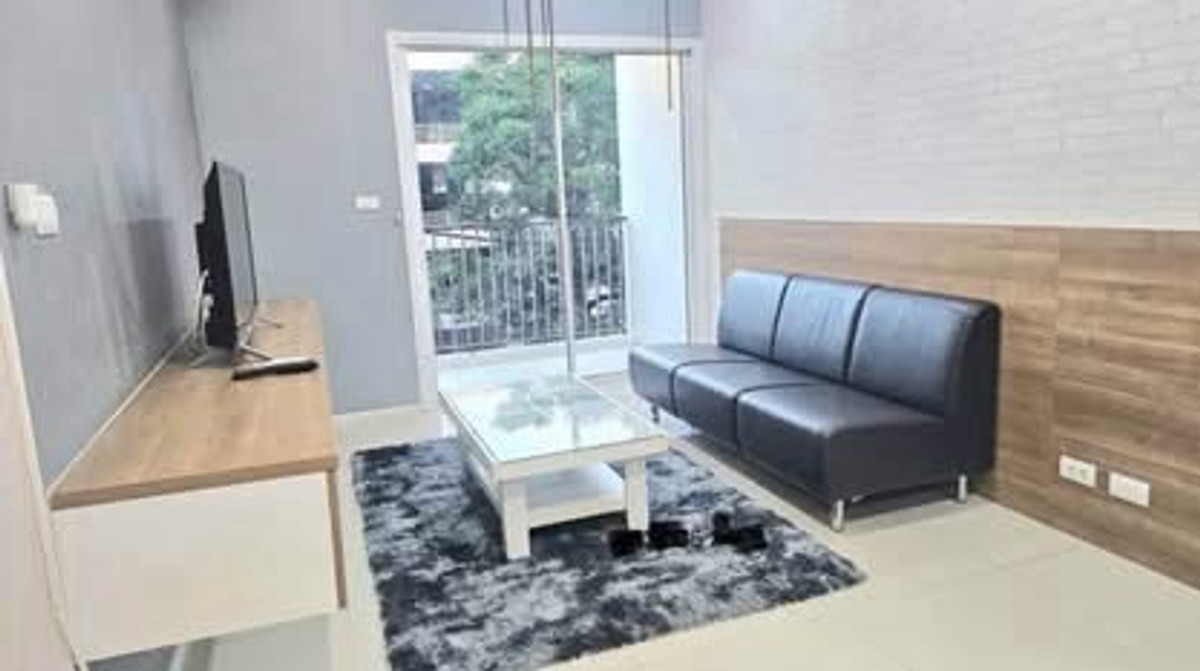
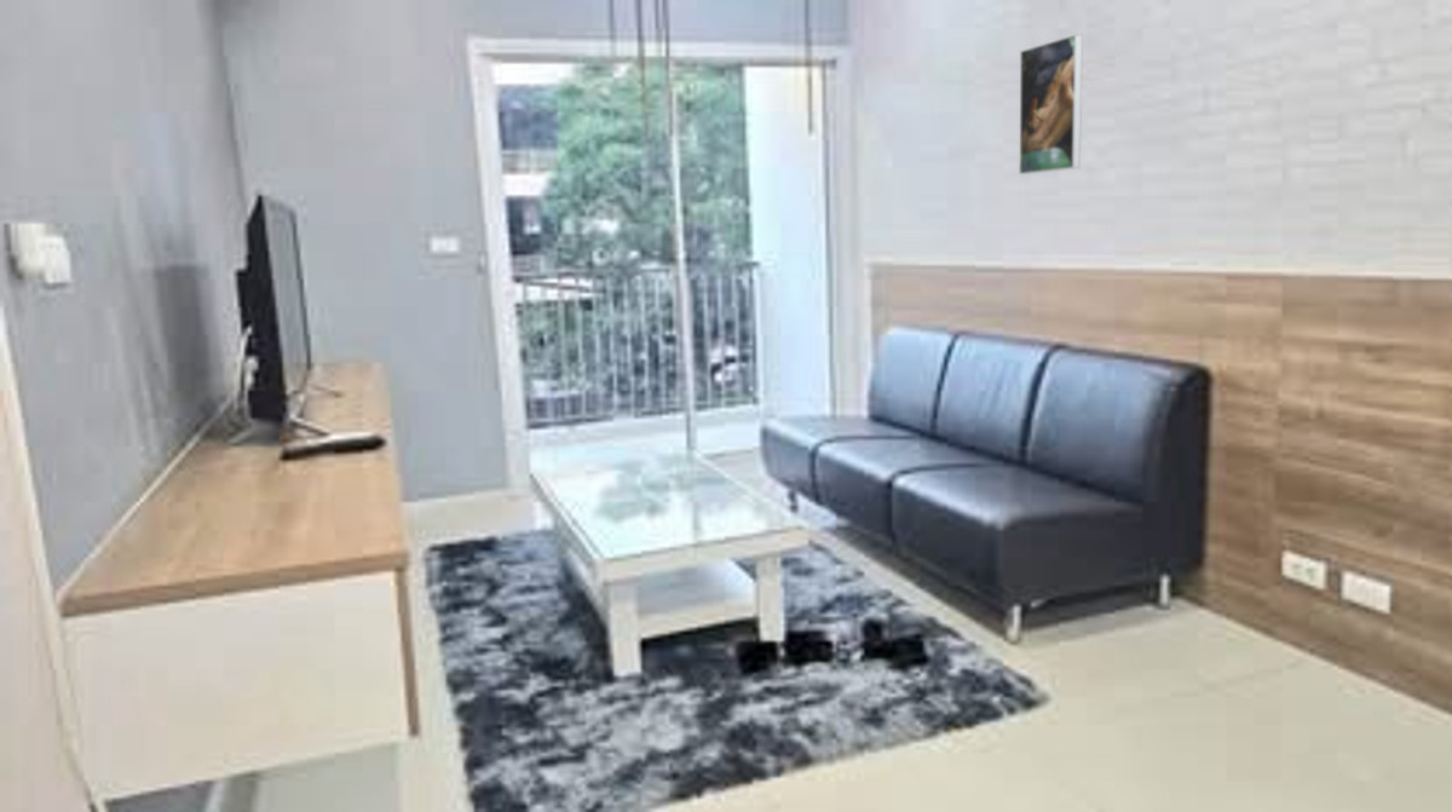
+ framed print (1049, 108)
